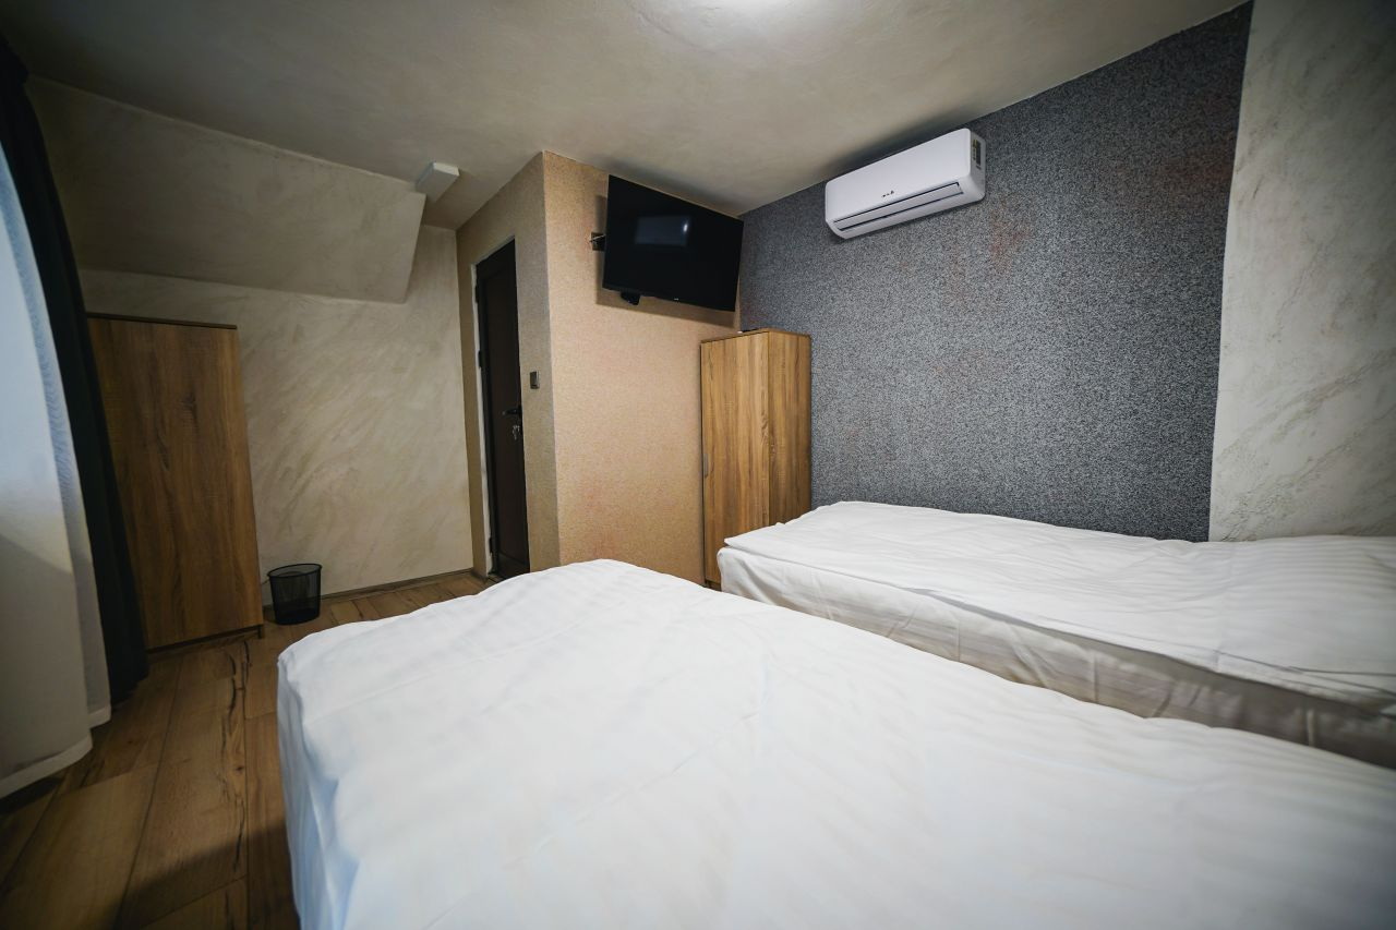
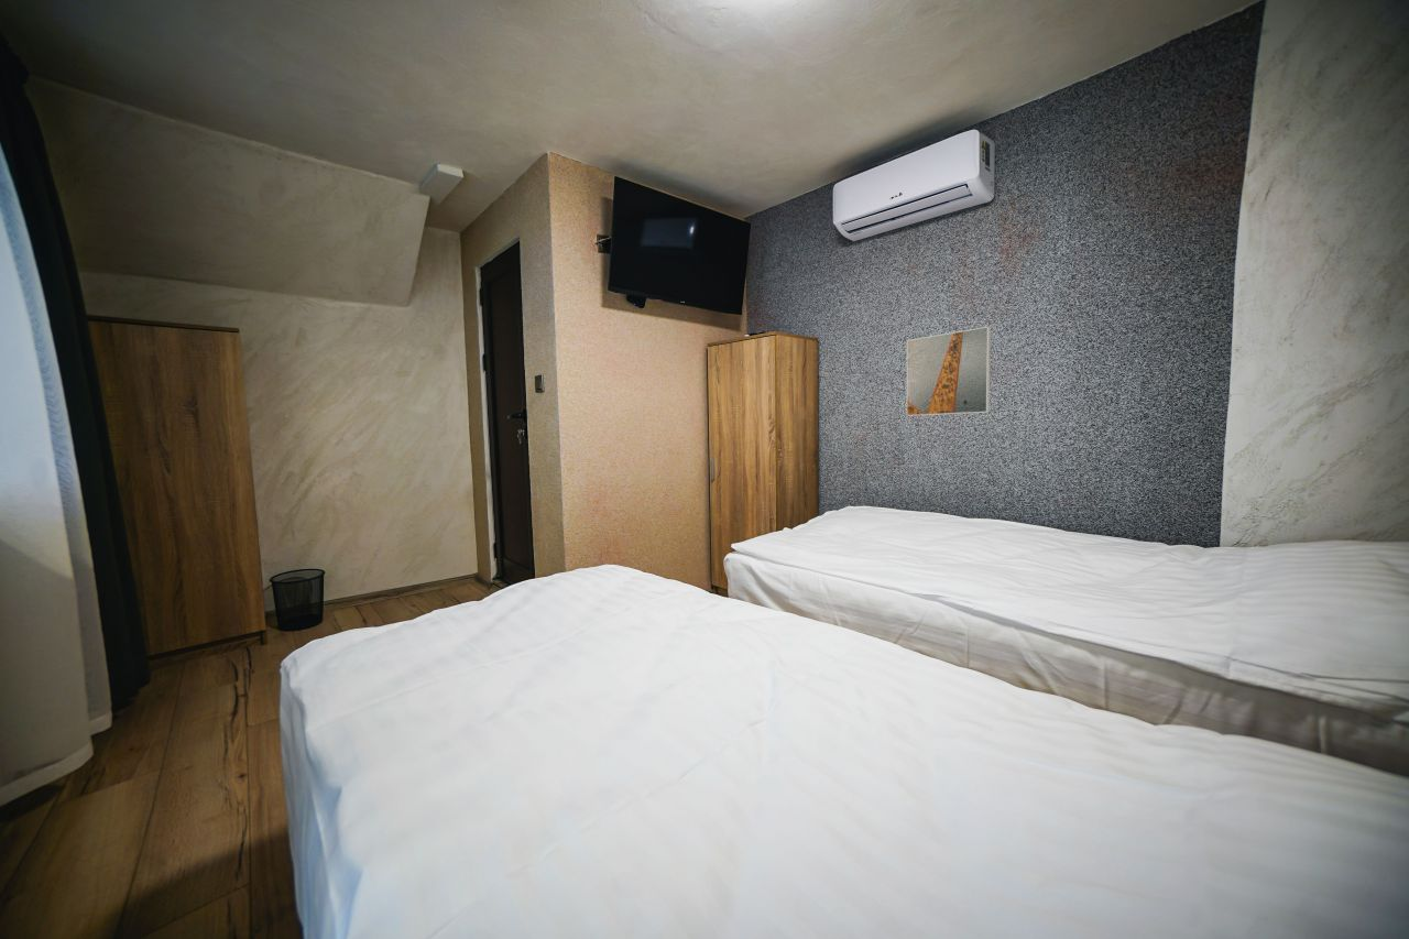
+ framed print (946, 374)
